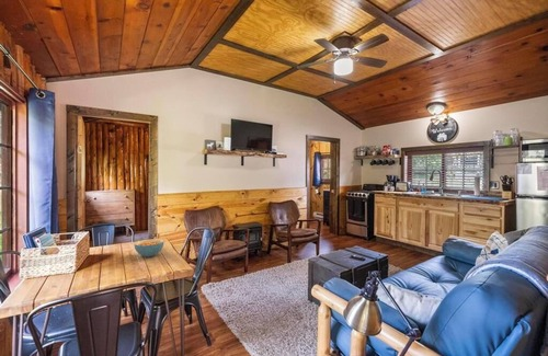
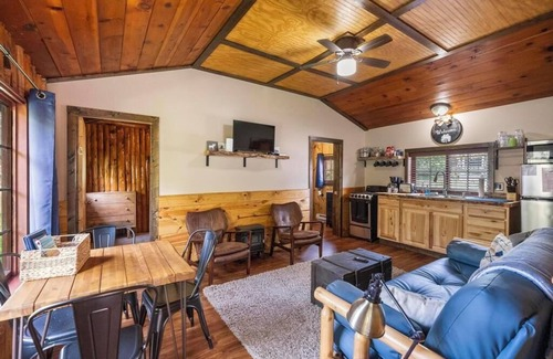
- cereal bowl (149, 249)
